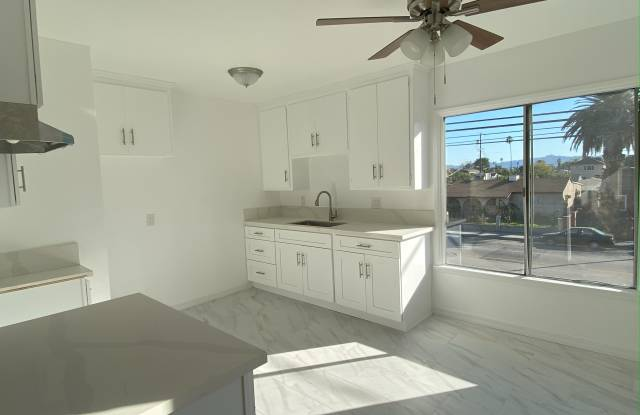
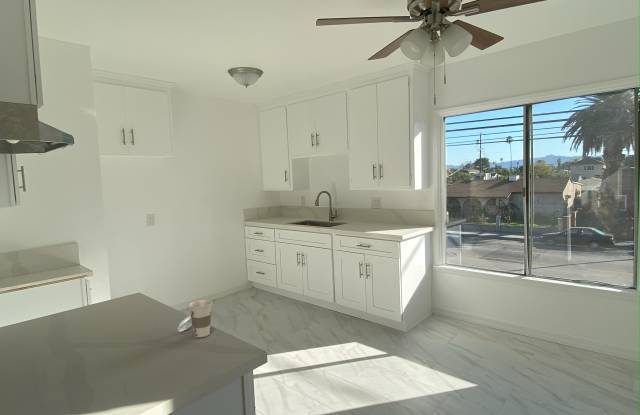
+ cup (195, 317)
